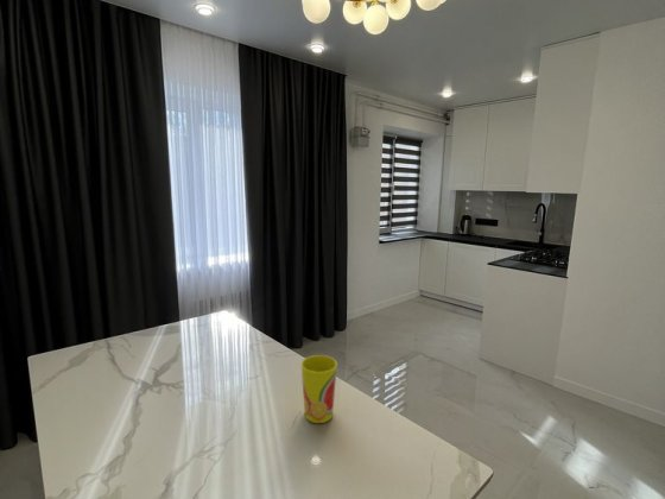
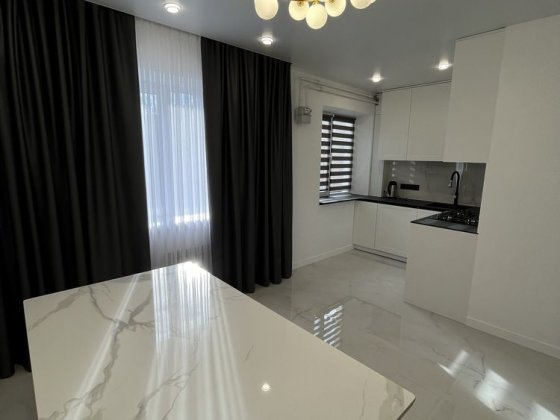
- cup (318, 389)
